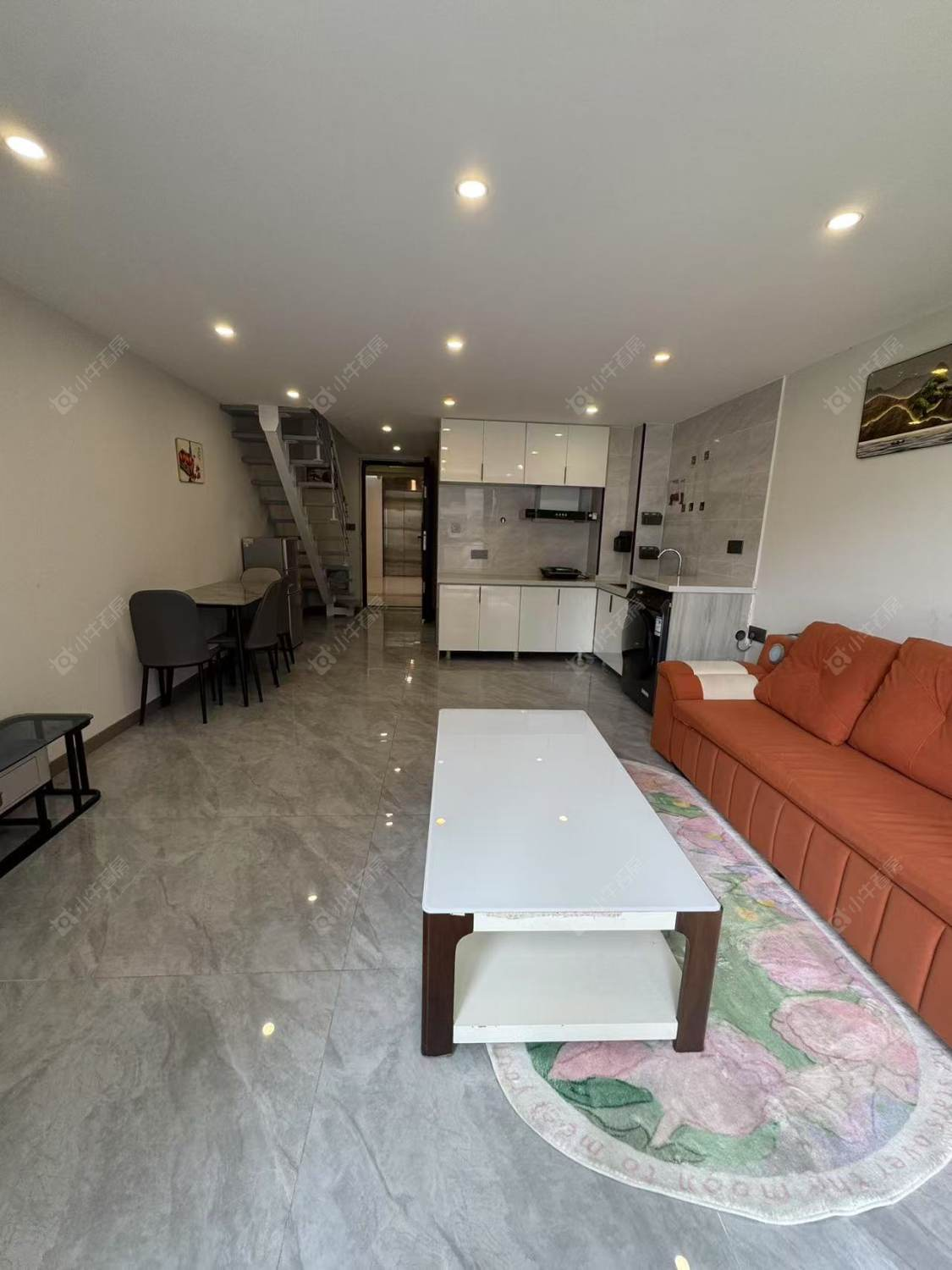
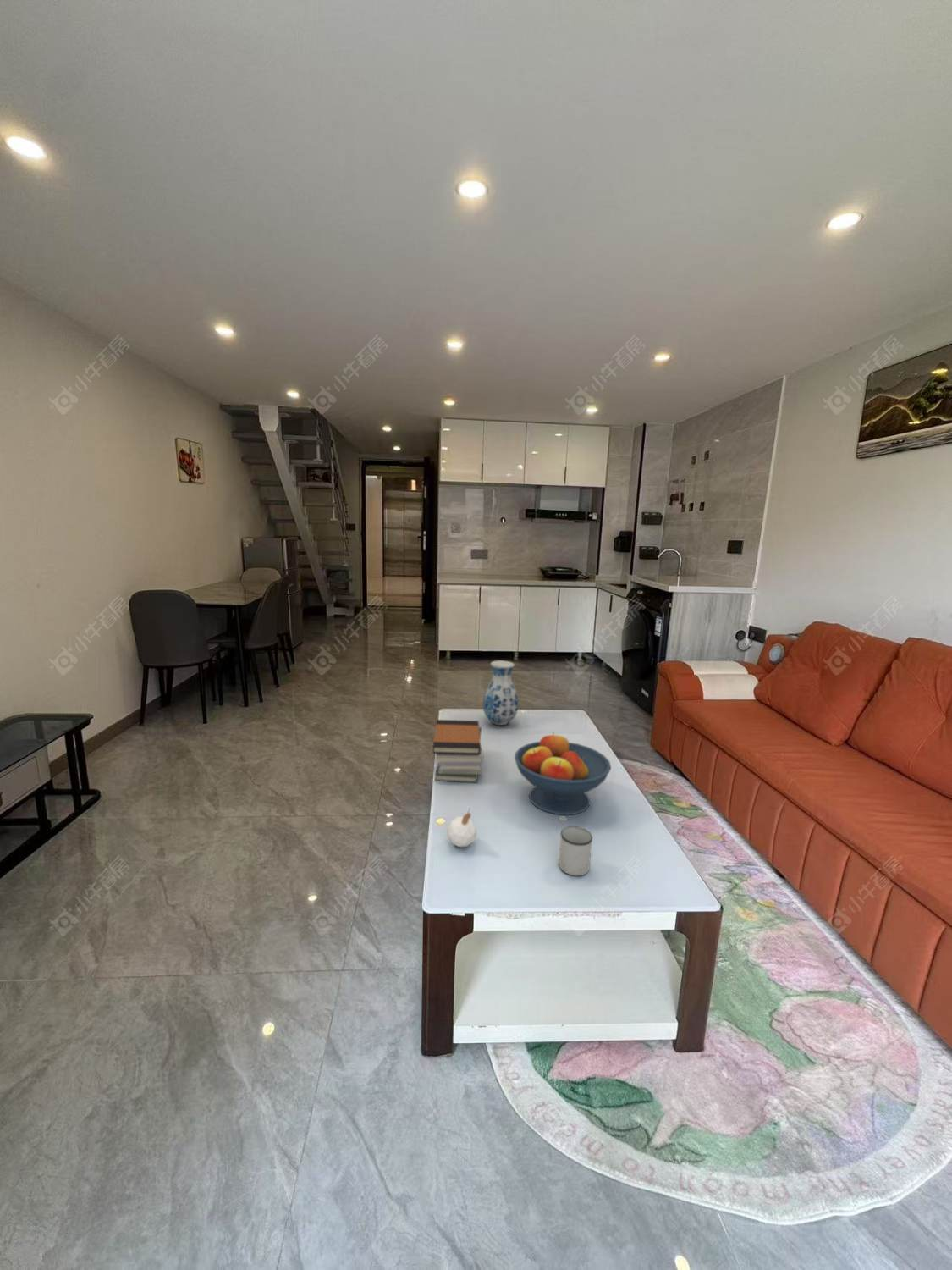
+ book stack (458, 749)
+ vase (501, 693)
+ mug (575, 847)
+ candle (462, 822)
+ fruit bowl (561, 772)
